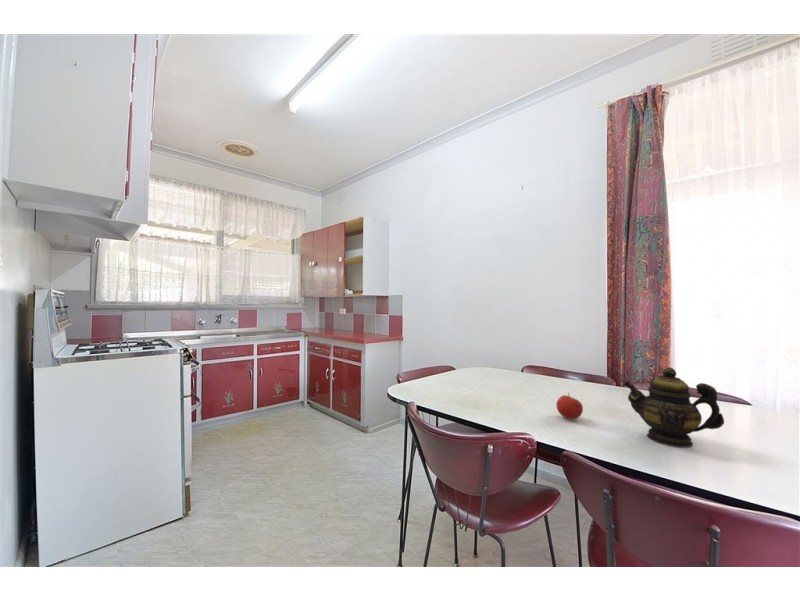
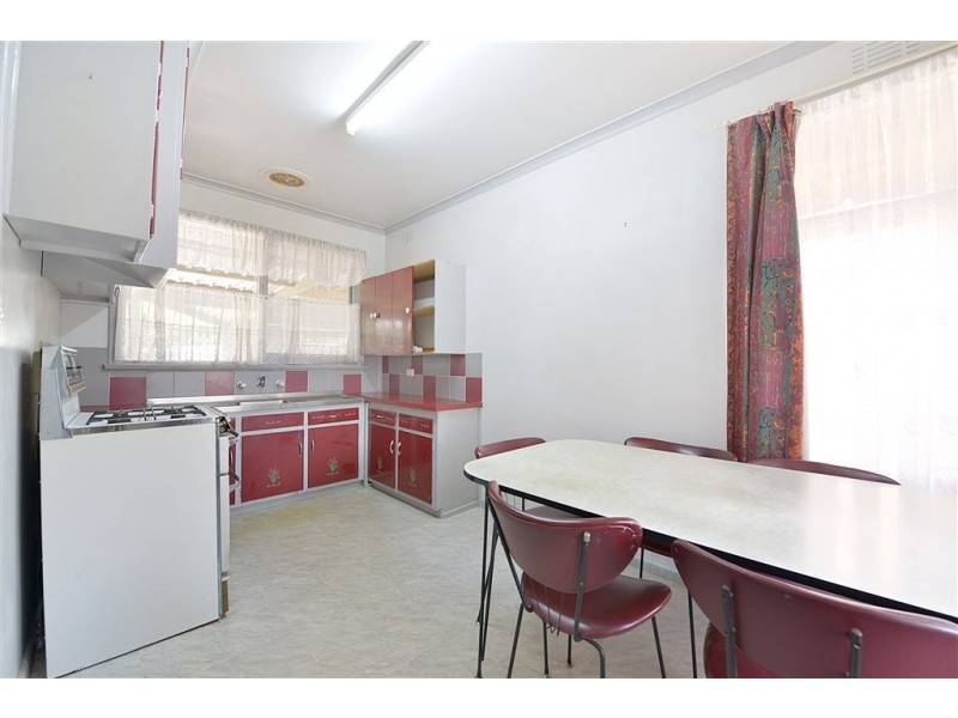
- fruit (569, 405)
- teapot (670, 403)
